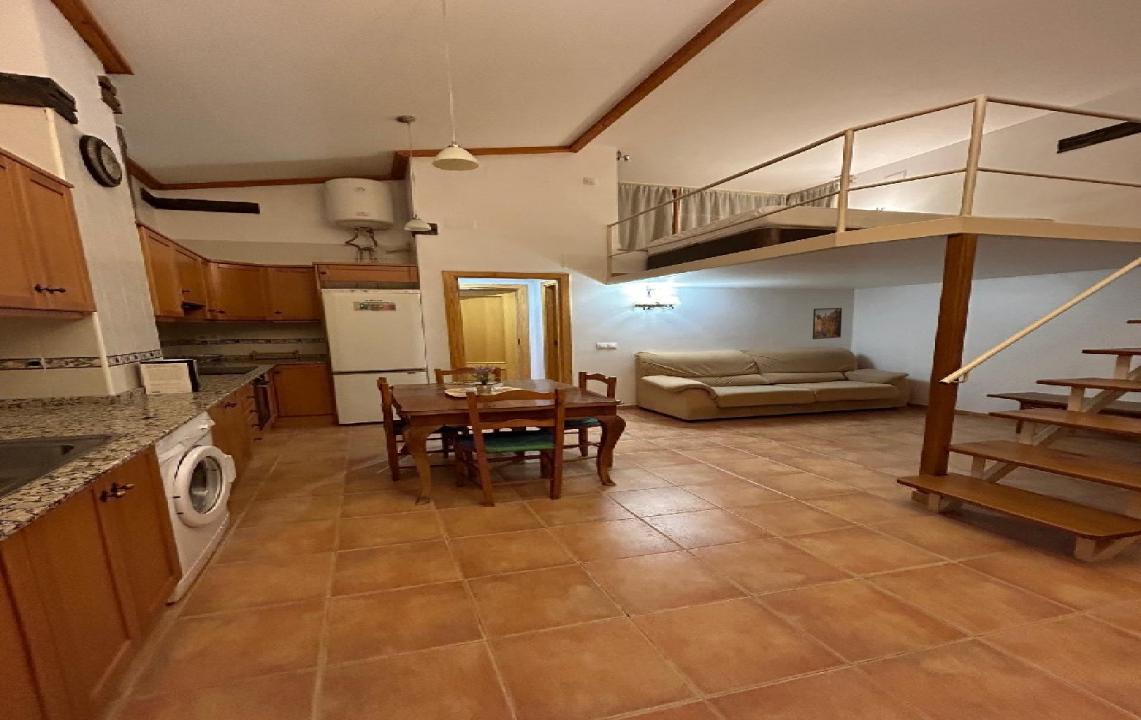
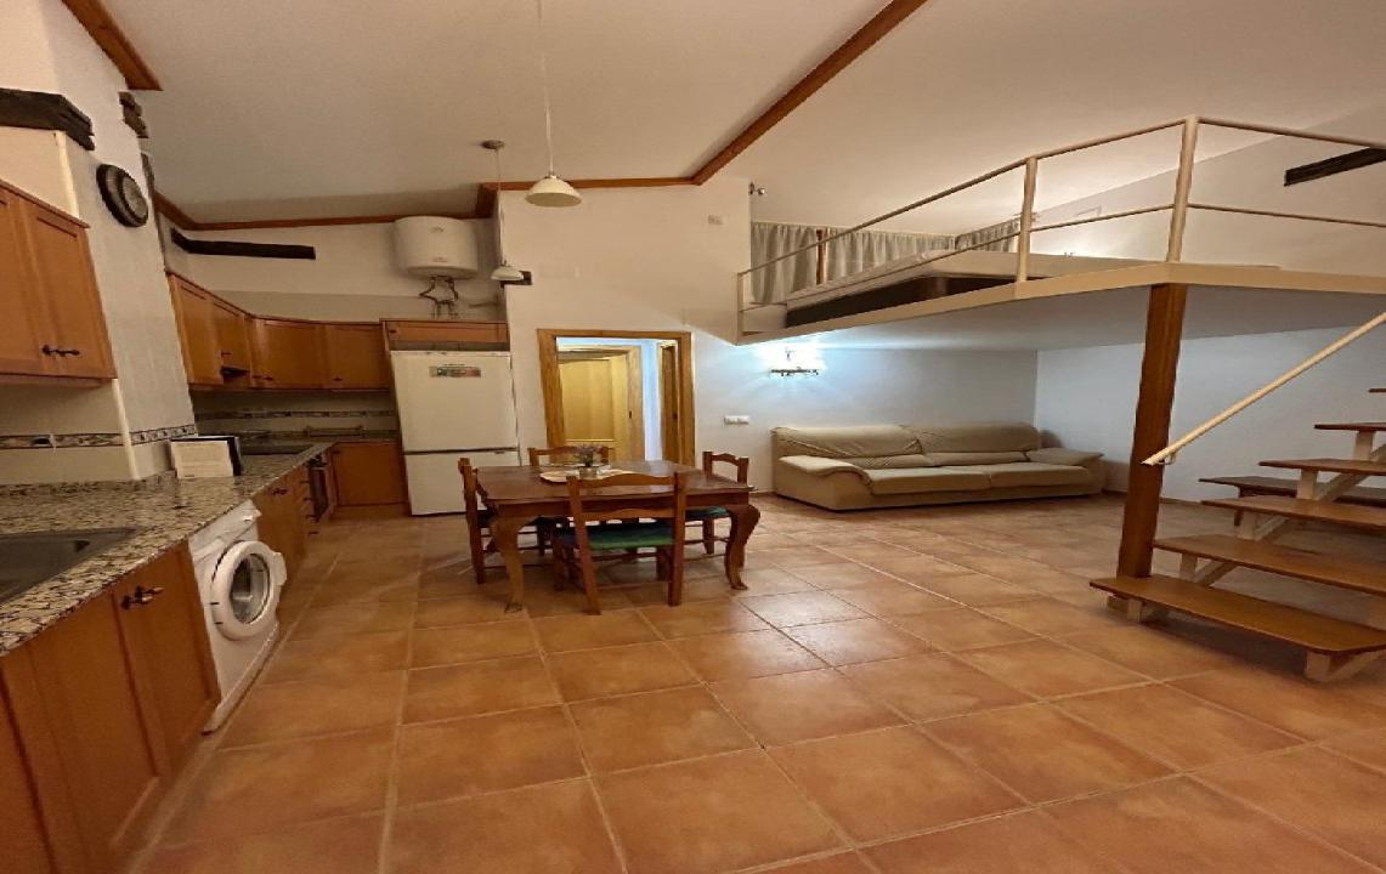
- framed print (827, 323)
